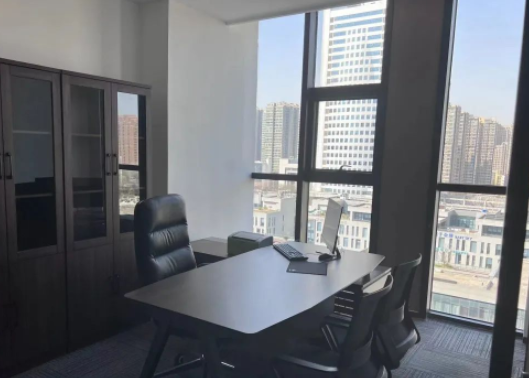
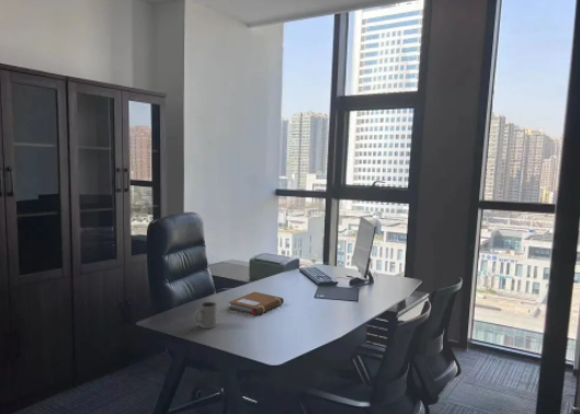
+ notebook (255, 302)
+ mug (204, 315)
